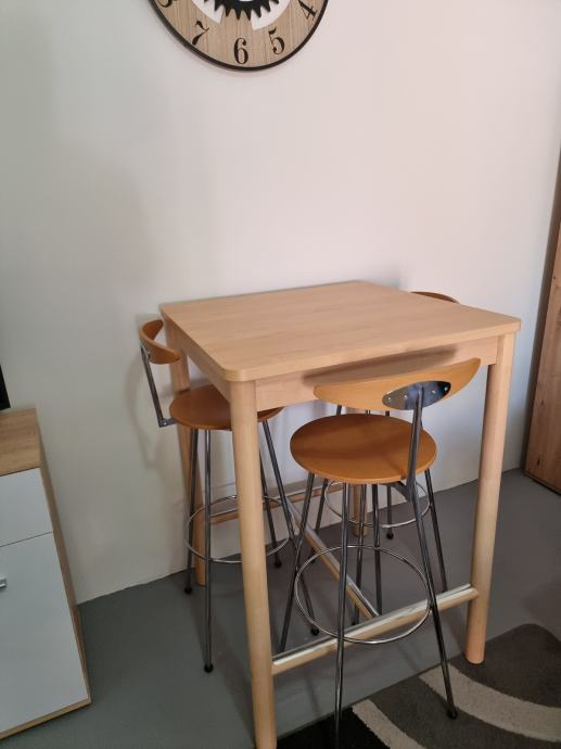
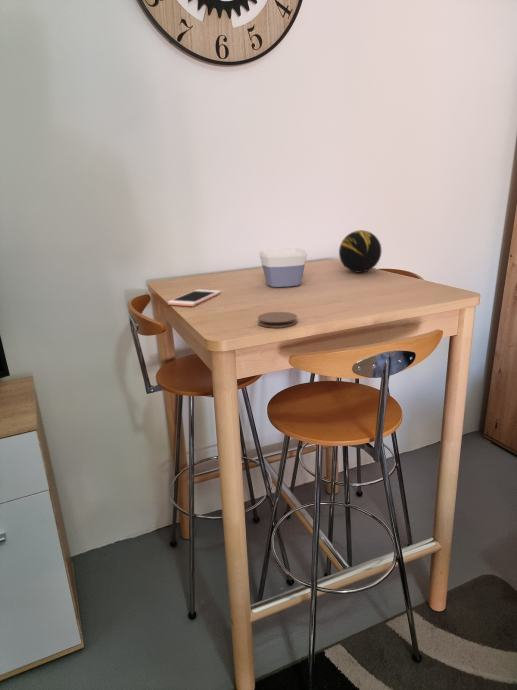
+ coaster (277, 319)
+ decorative orb (360, 251)
+ cell phone (195, 297)
+ bowl (283, 267)
